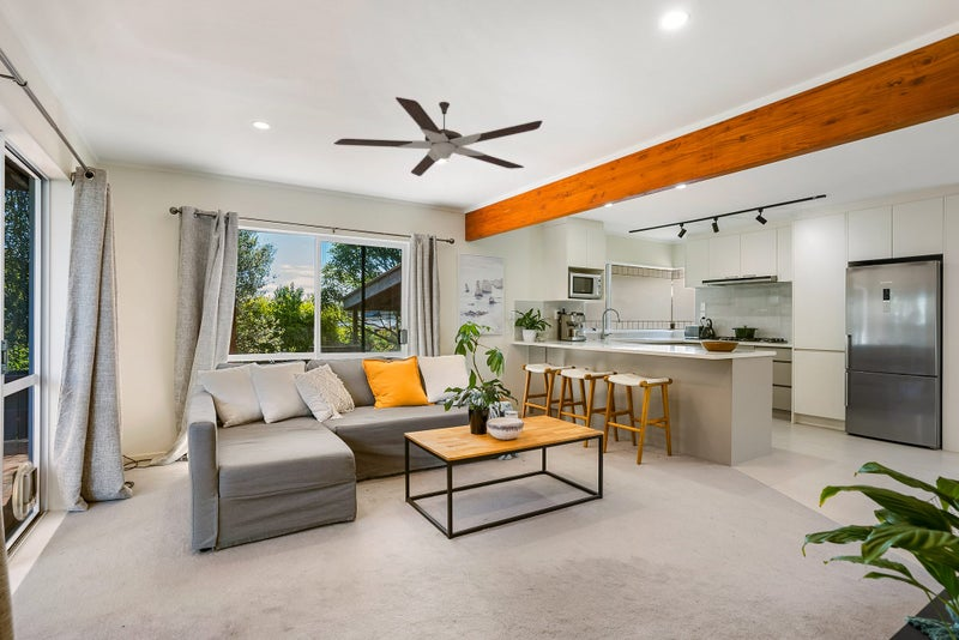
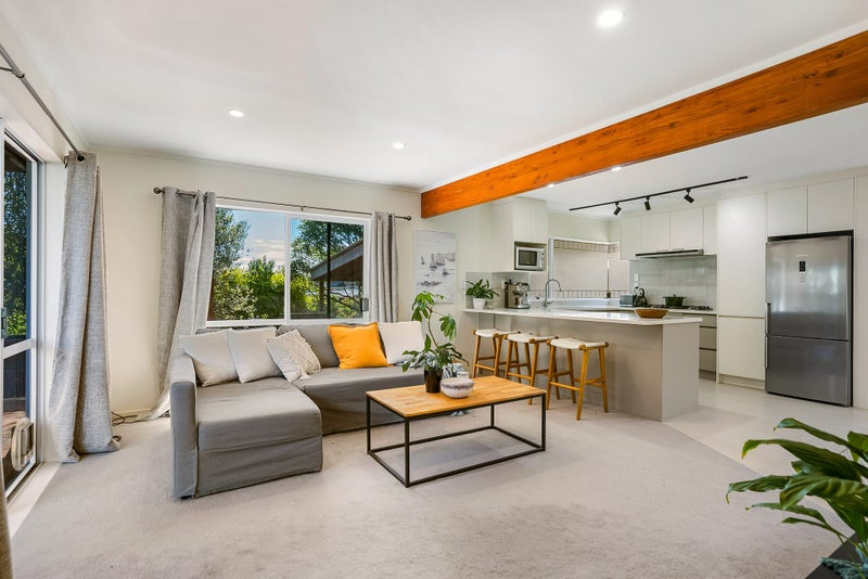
- ceiling fan (435, 131)
